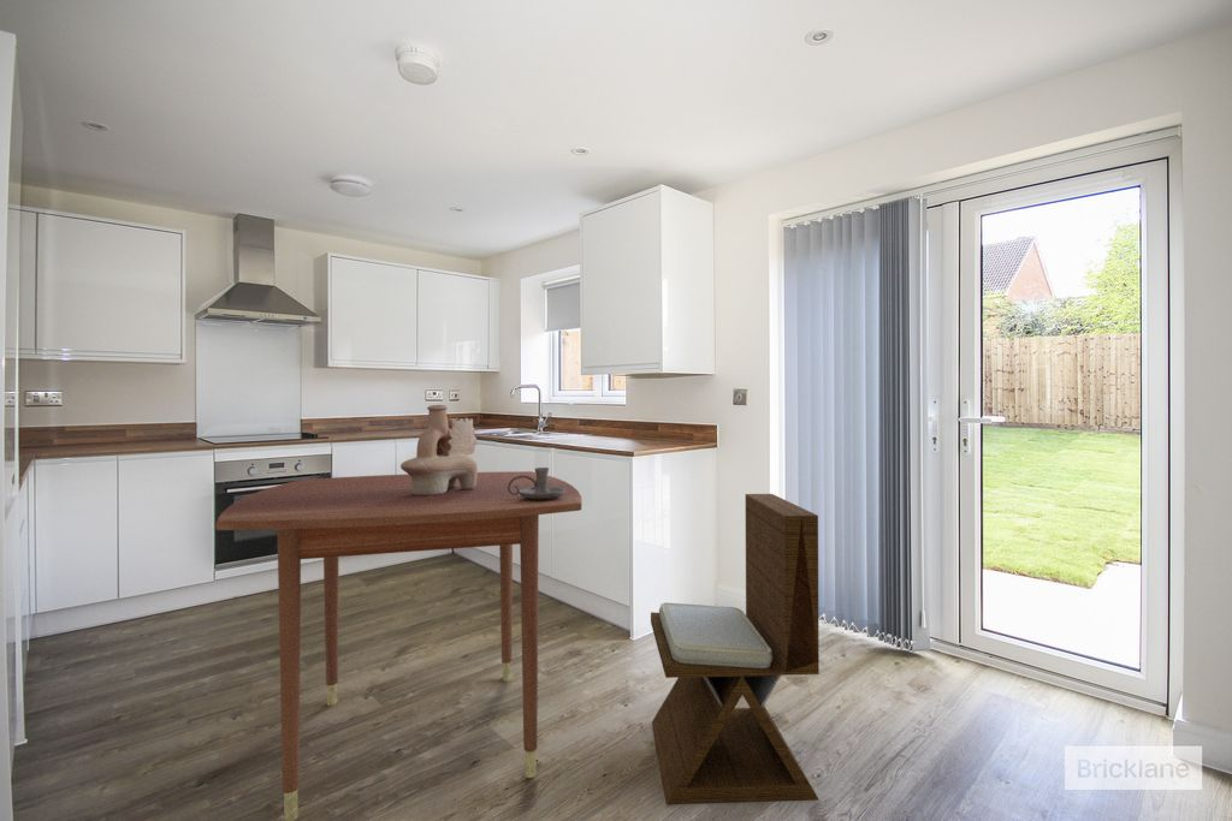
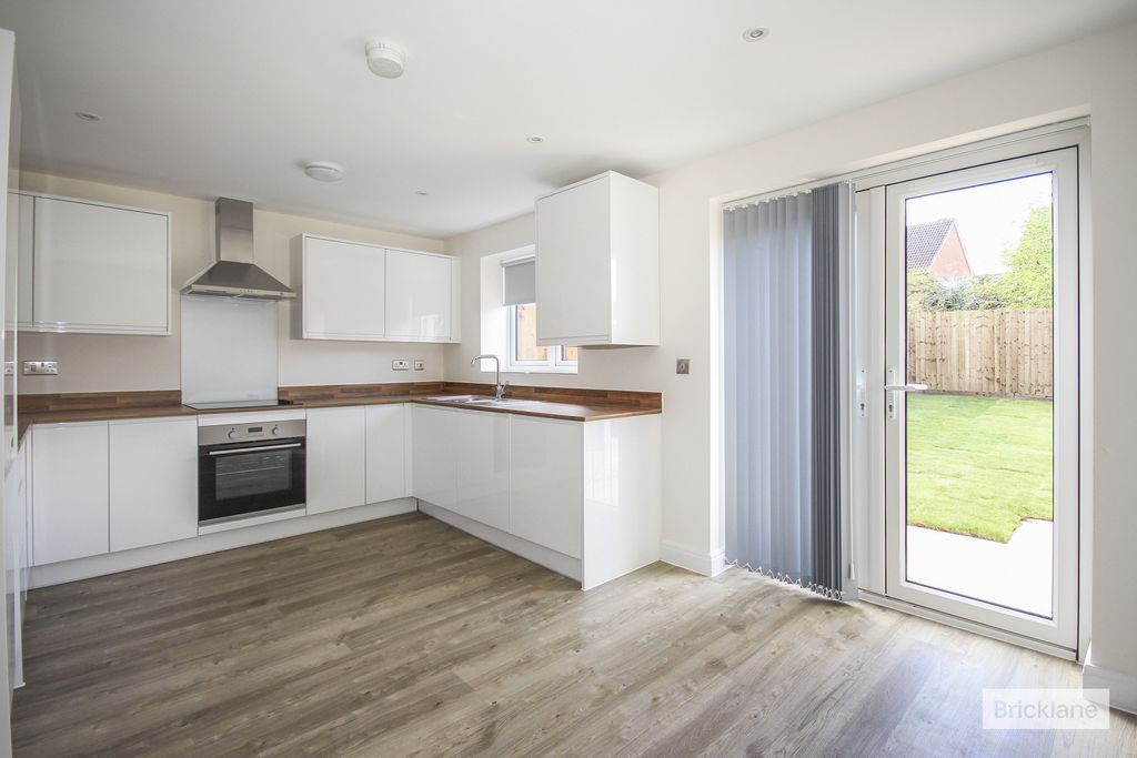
- chair (724, 630)
- decorative vase (442, 447)
- candle holder (537, 482)
- dining table (417, 551)
